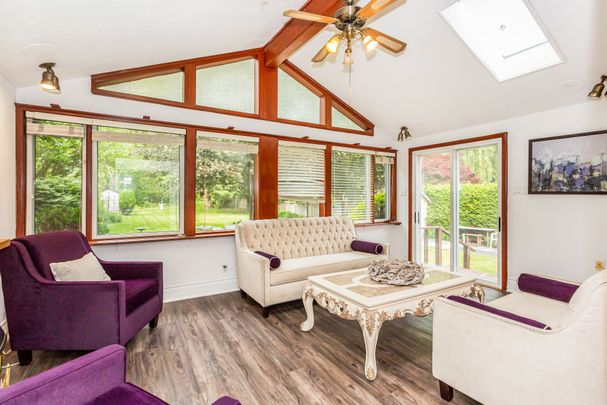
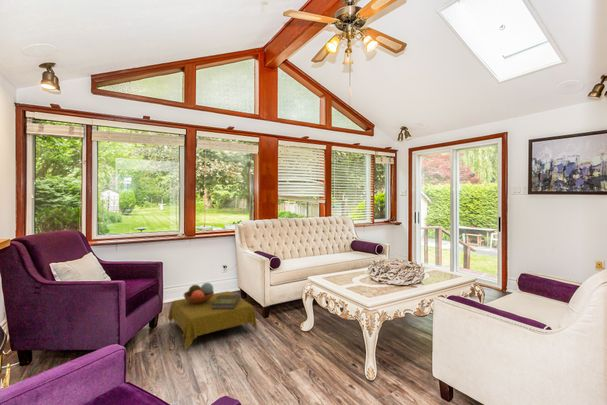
+ side table (211, 306)
